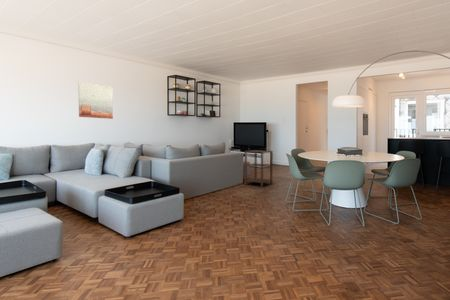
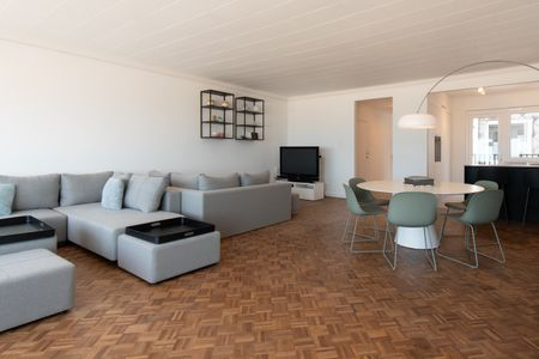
- side table (258, 166)
- wall art (96, 101)
